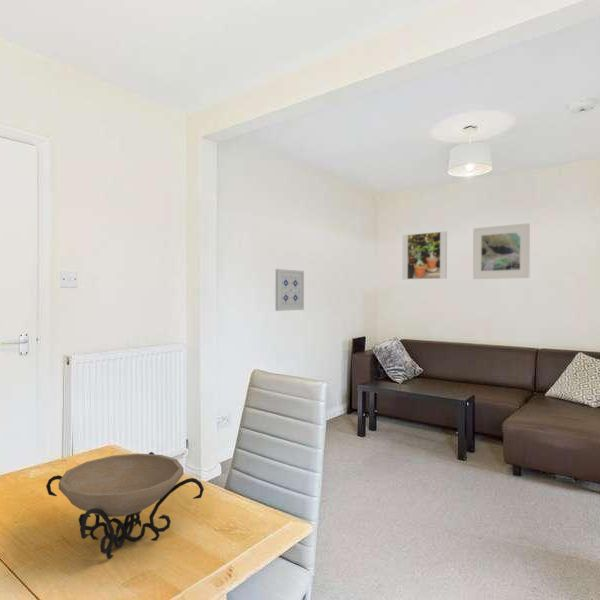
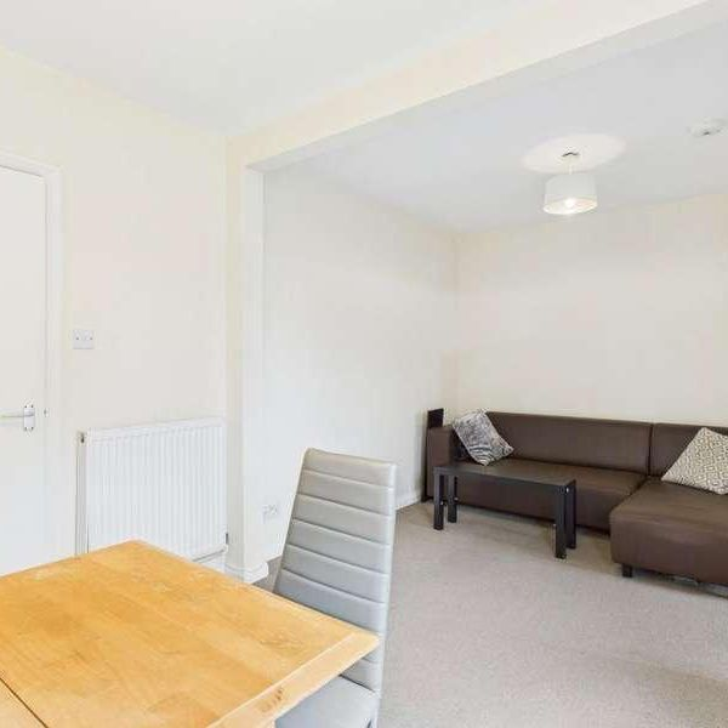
- decorative bowl (124, 506)
- wall art (290, 290)
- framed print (500, 252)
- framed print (424, 256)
